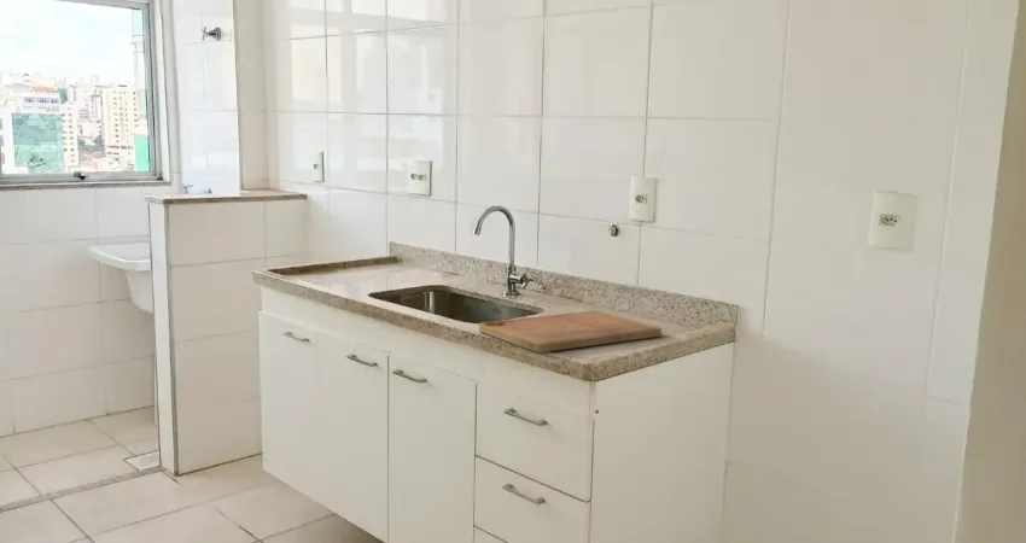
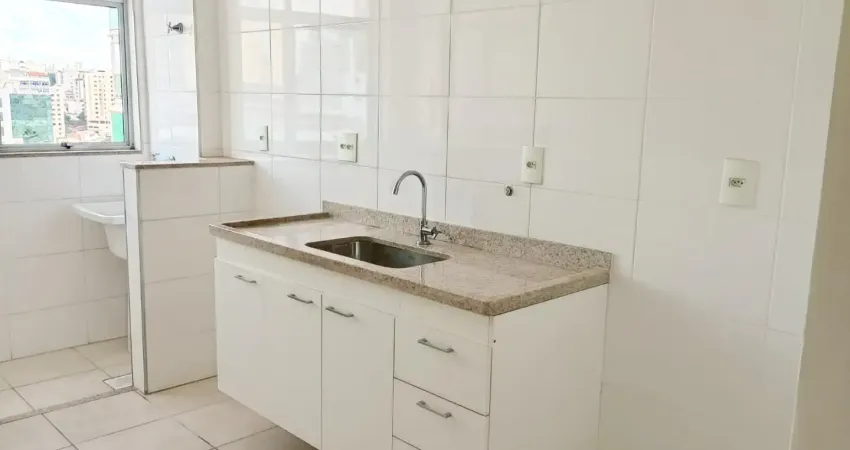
- cutting board (570, 329)
